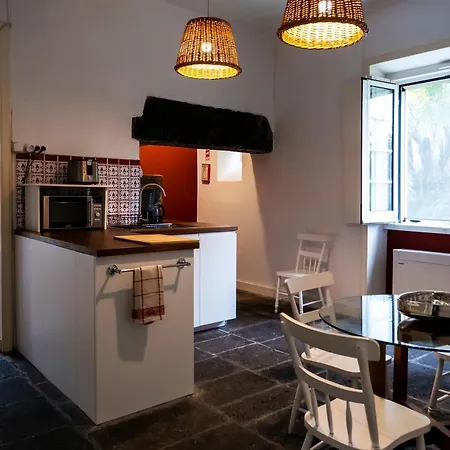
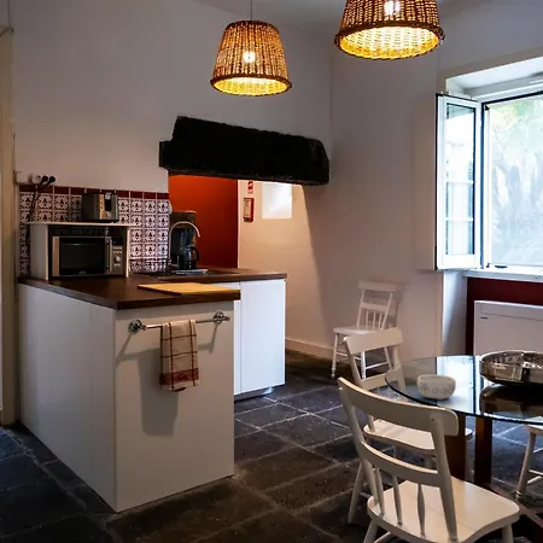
+ decorative bowl (436, 386)
